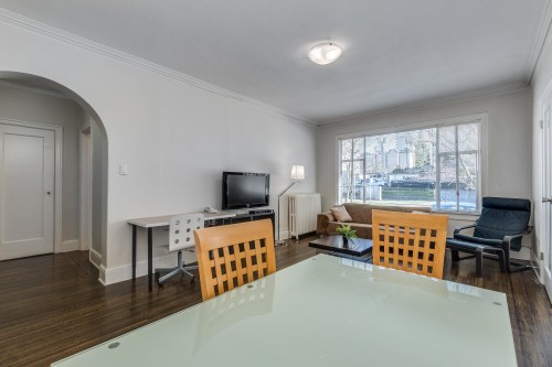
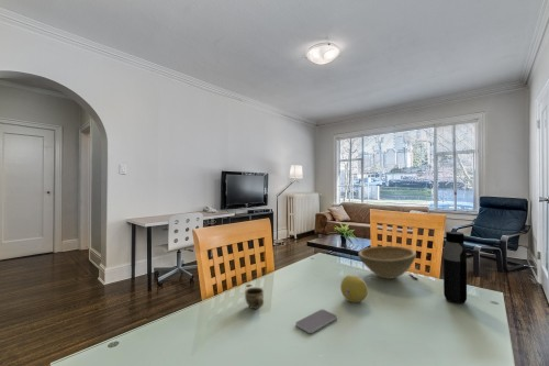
+ bowl (386, 263)
+ fruit (354, 288)
+ water bottle (455, 266)
+ smartphone (316, 320)
+ cup (255, 300)
